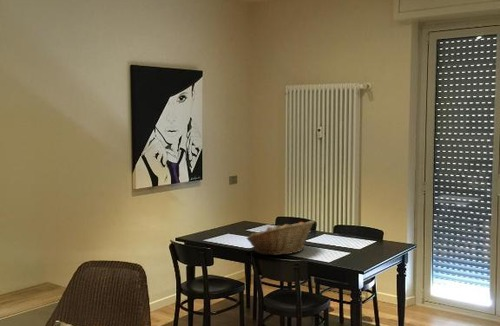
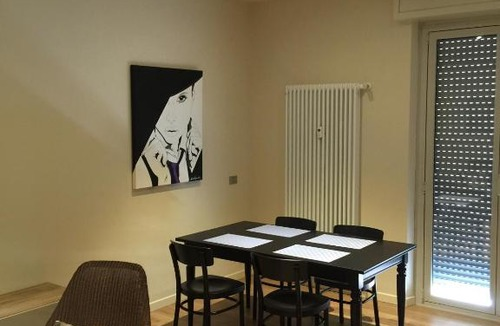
- fruit basket (281, 235)
